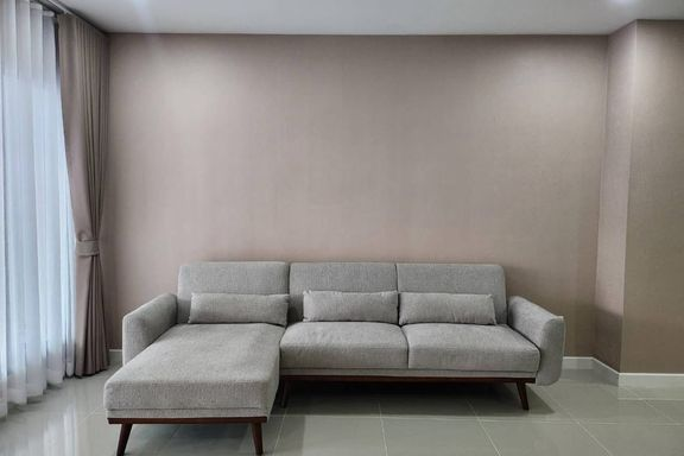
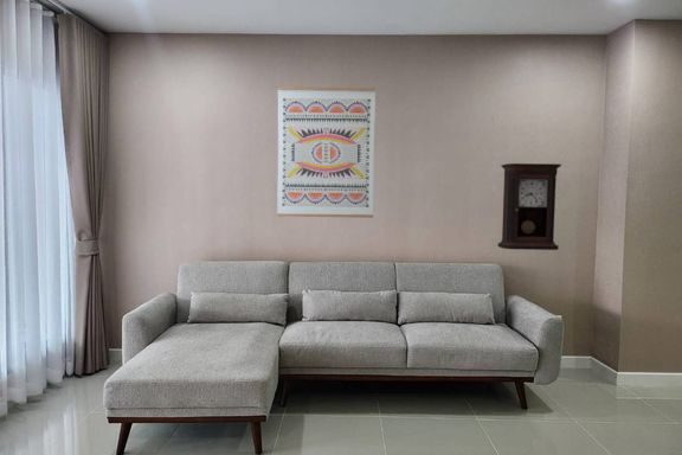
+ pendulum clock (529, 206)
+ wall art (326, 152)
